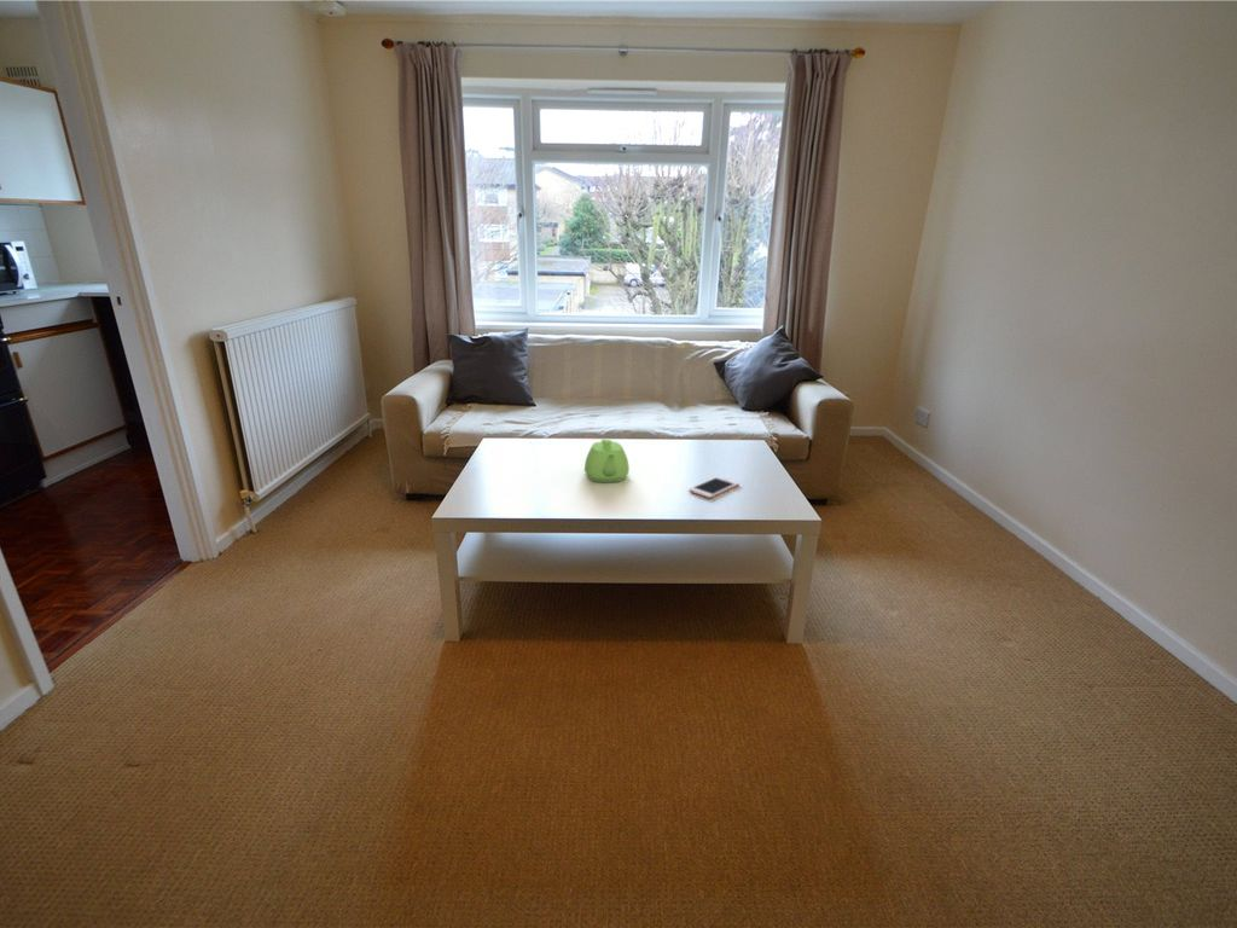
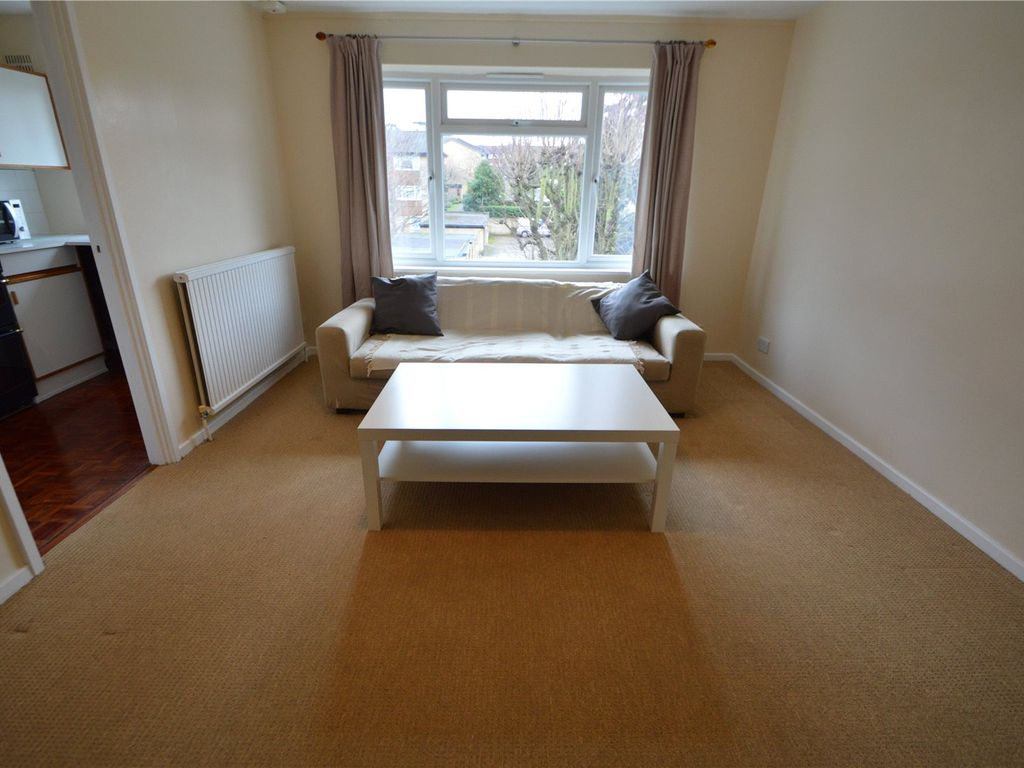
- cell phone (714, 486)
- teapot (606, 458)
